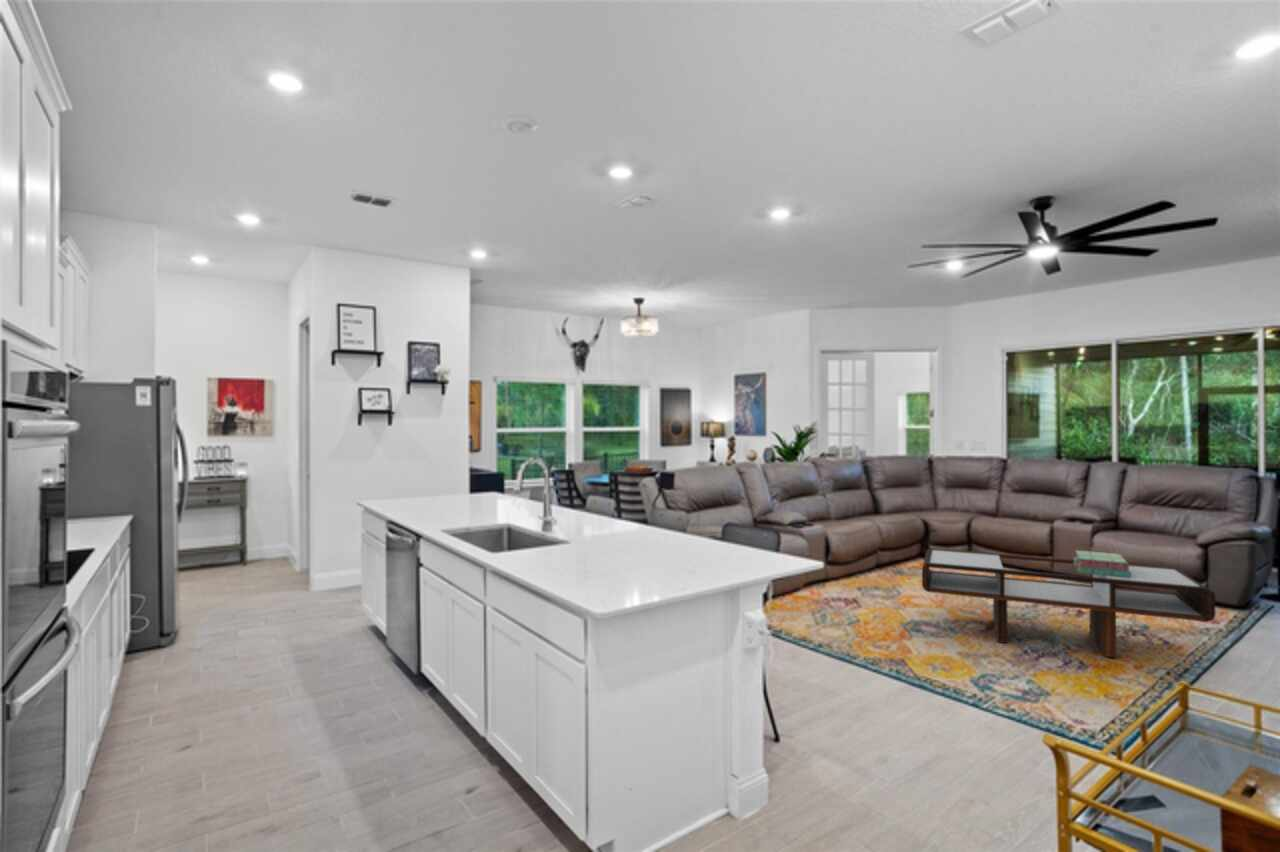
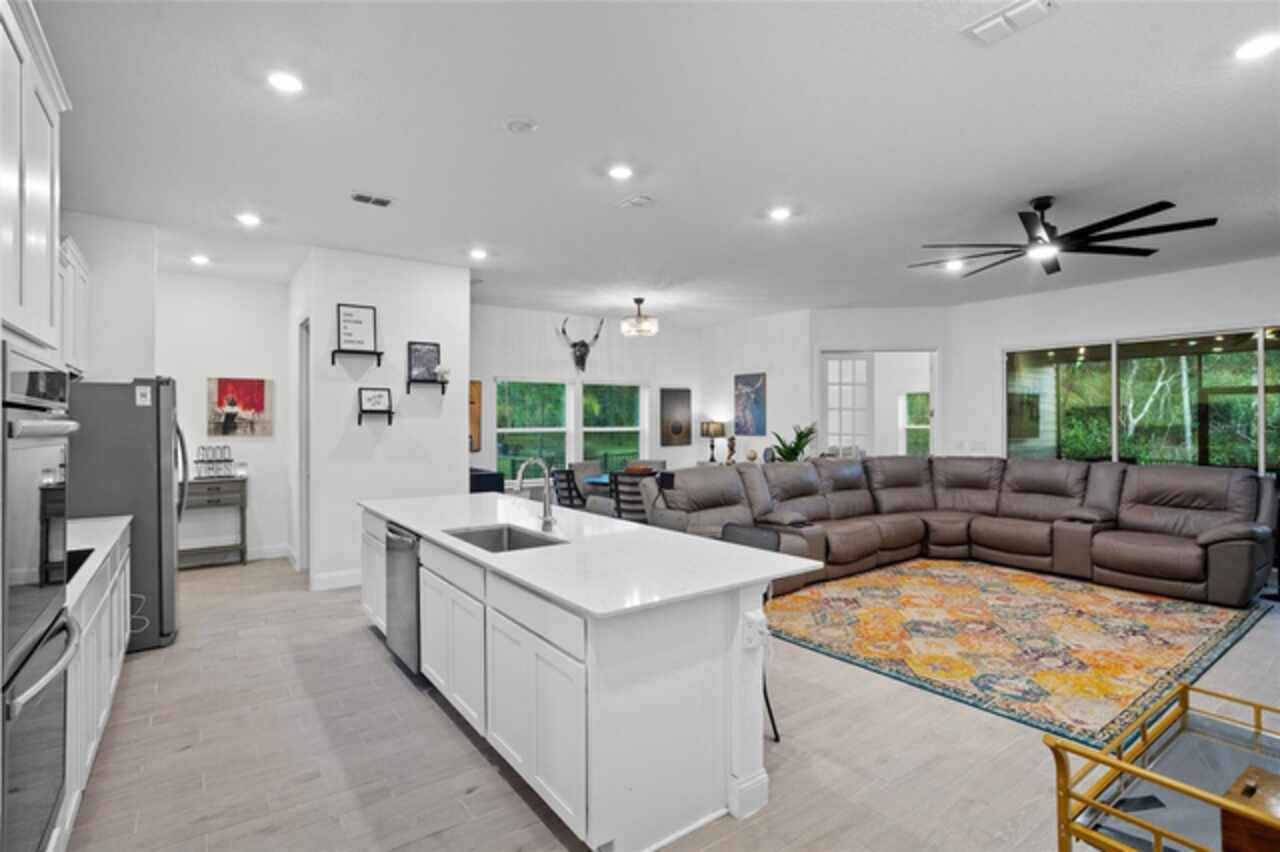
- coffee table (1049, 601)
- stack of books (1100, 561)
